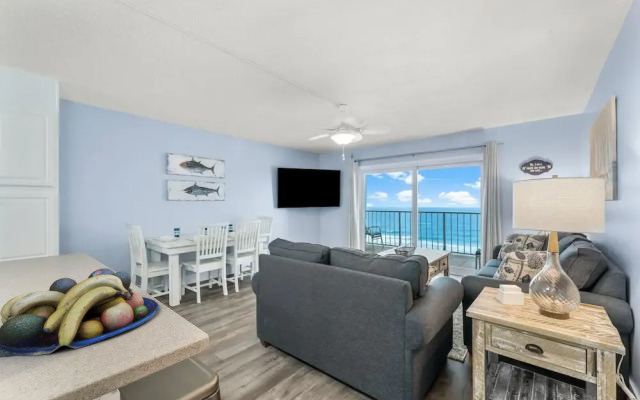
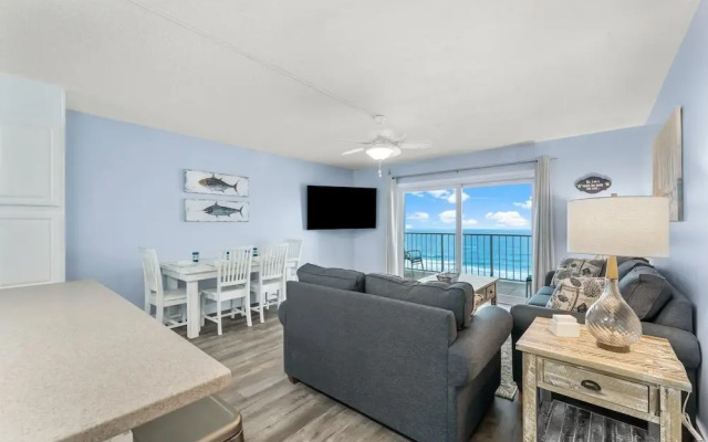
- fruit bowl (88, 298)
